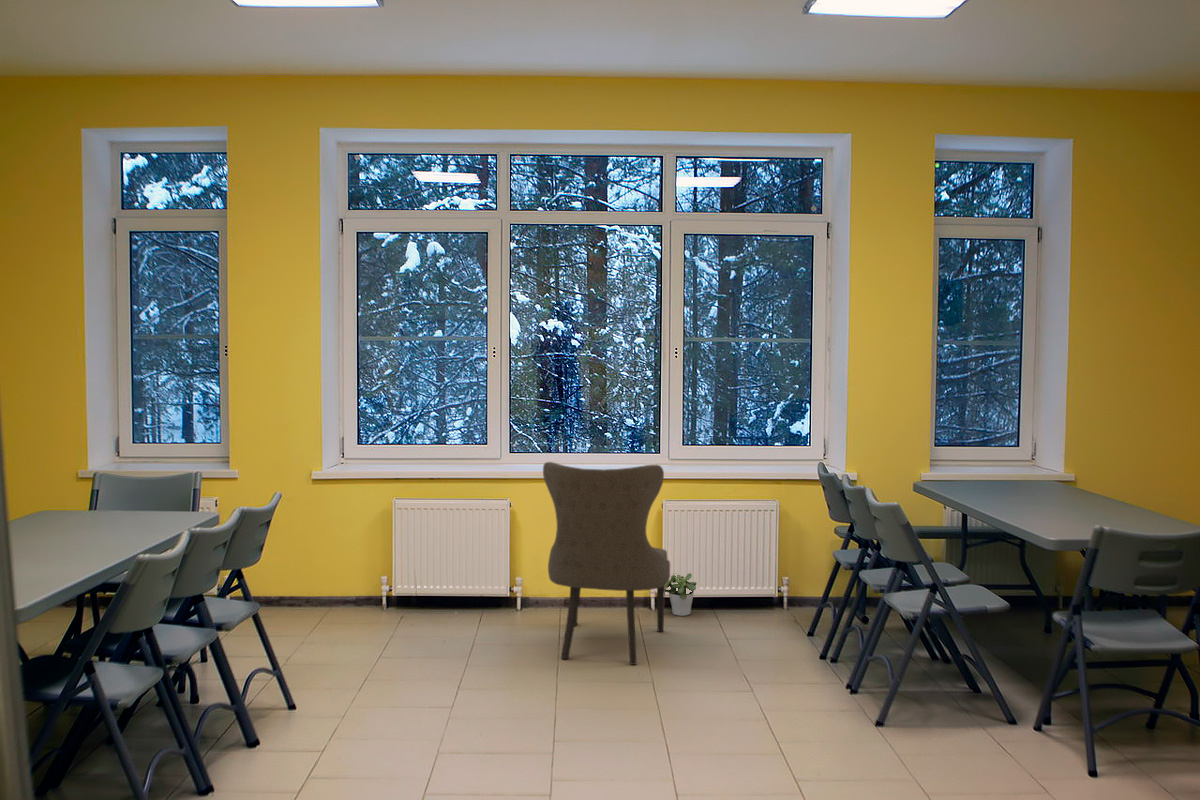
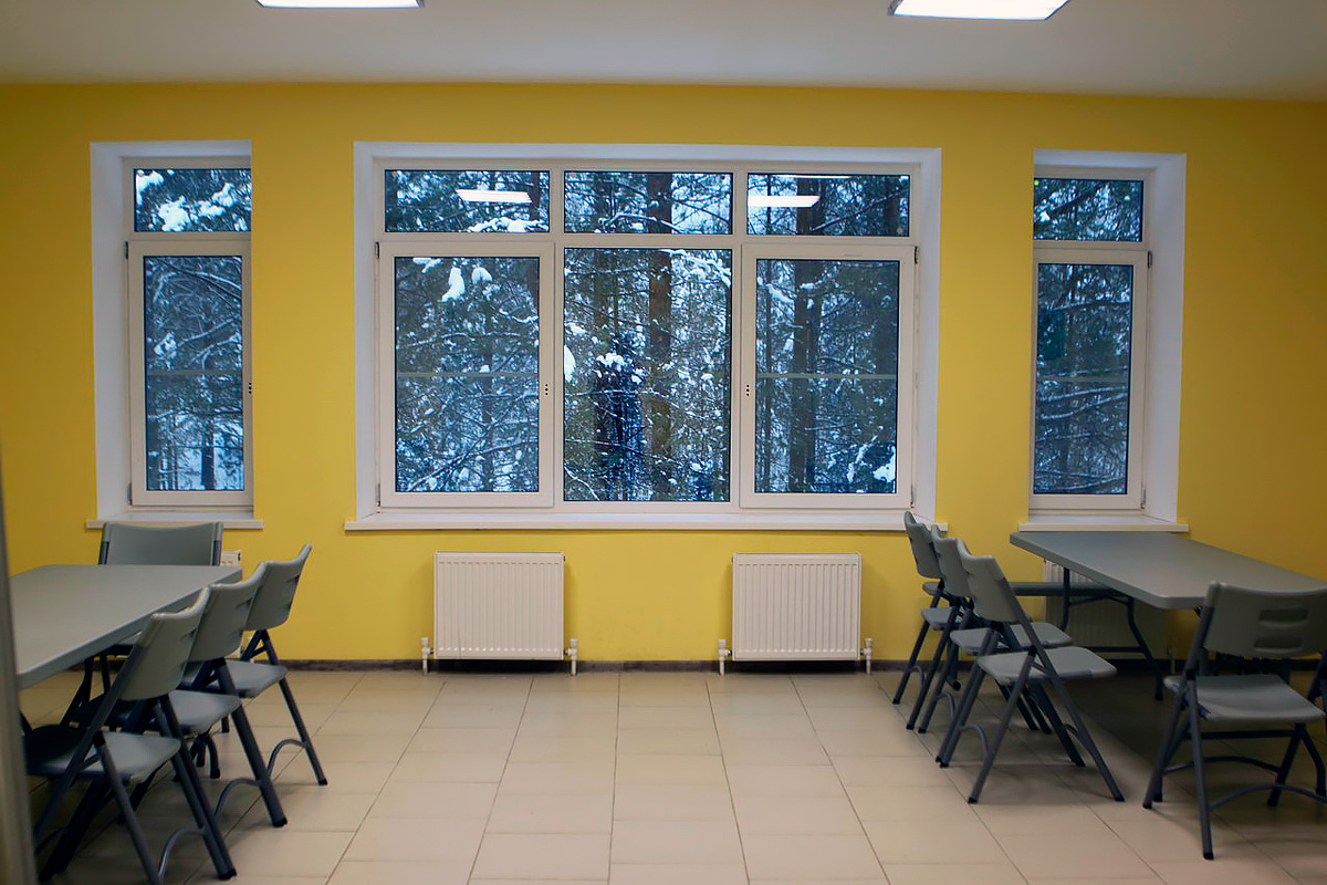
- potted plant (677, 593)
- chair (608, 552)
